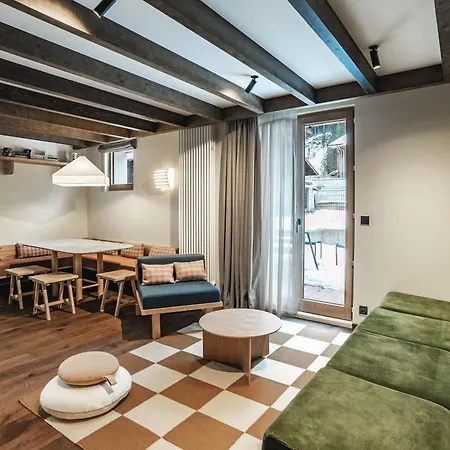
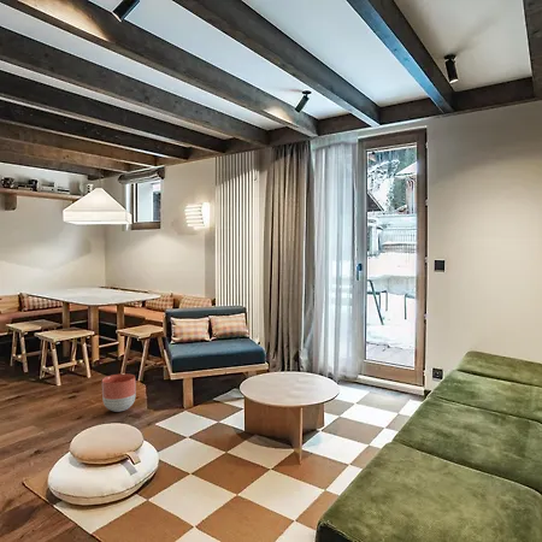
+ planter (119, 394)
